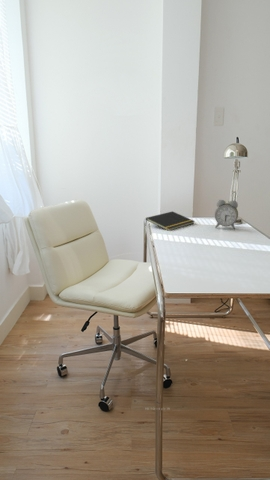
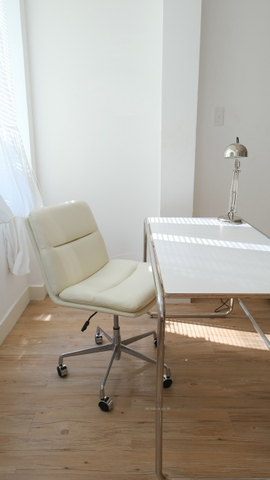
- notepad (170, 220)
- alarm clock (226, 214)
